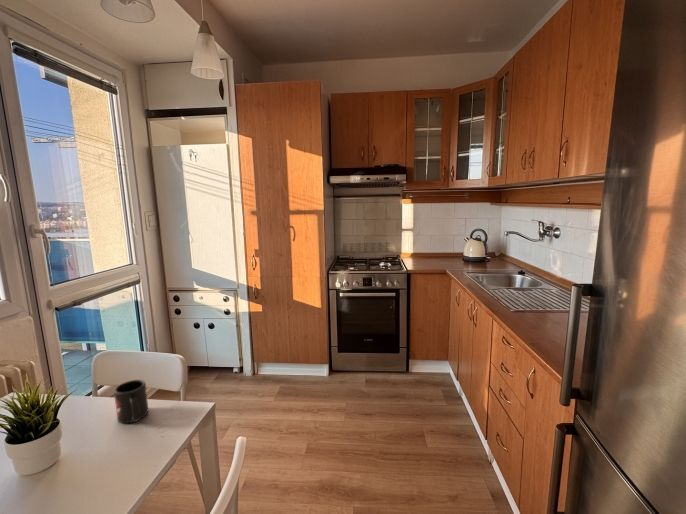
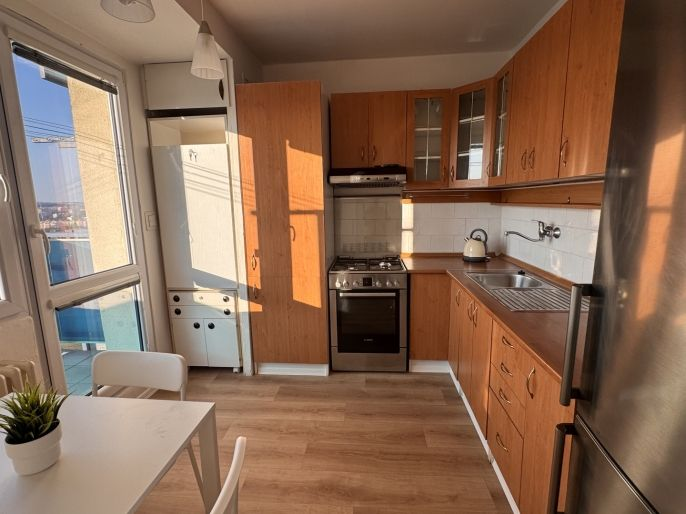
- mug (132, 403)
